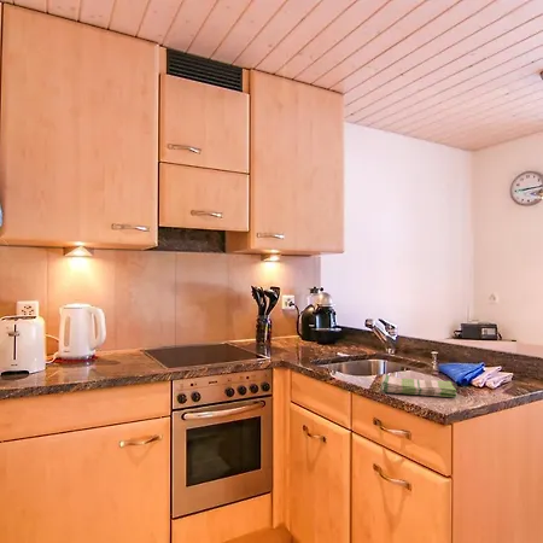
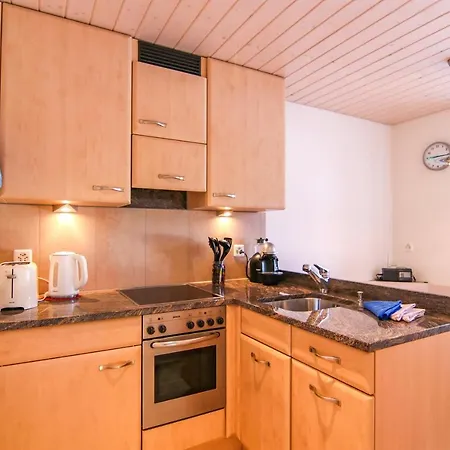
- dish towel (416, 384)
